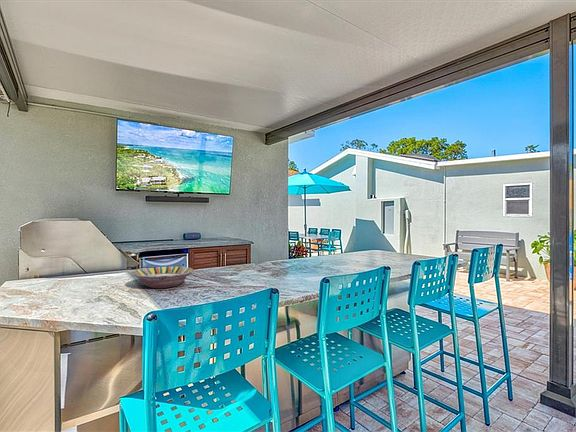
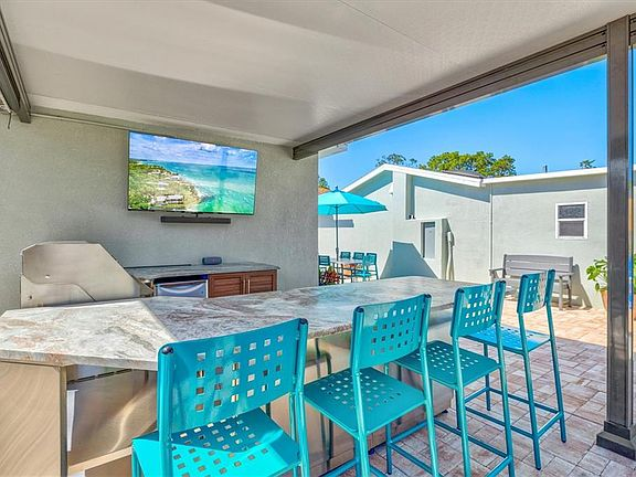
- serving bowl (163, 277)
